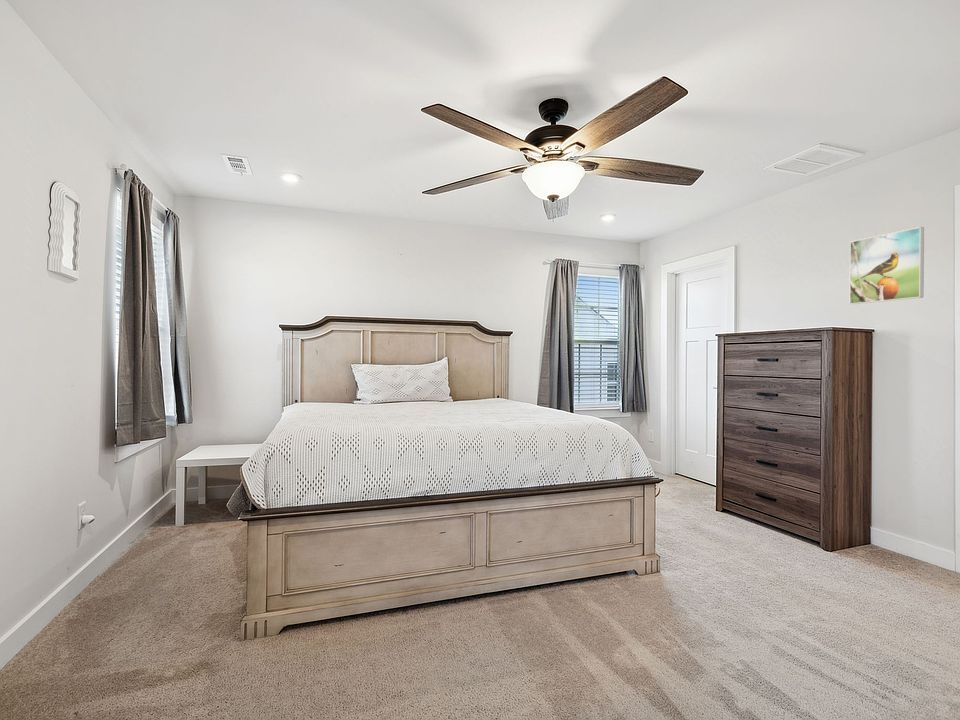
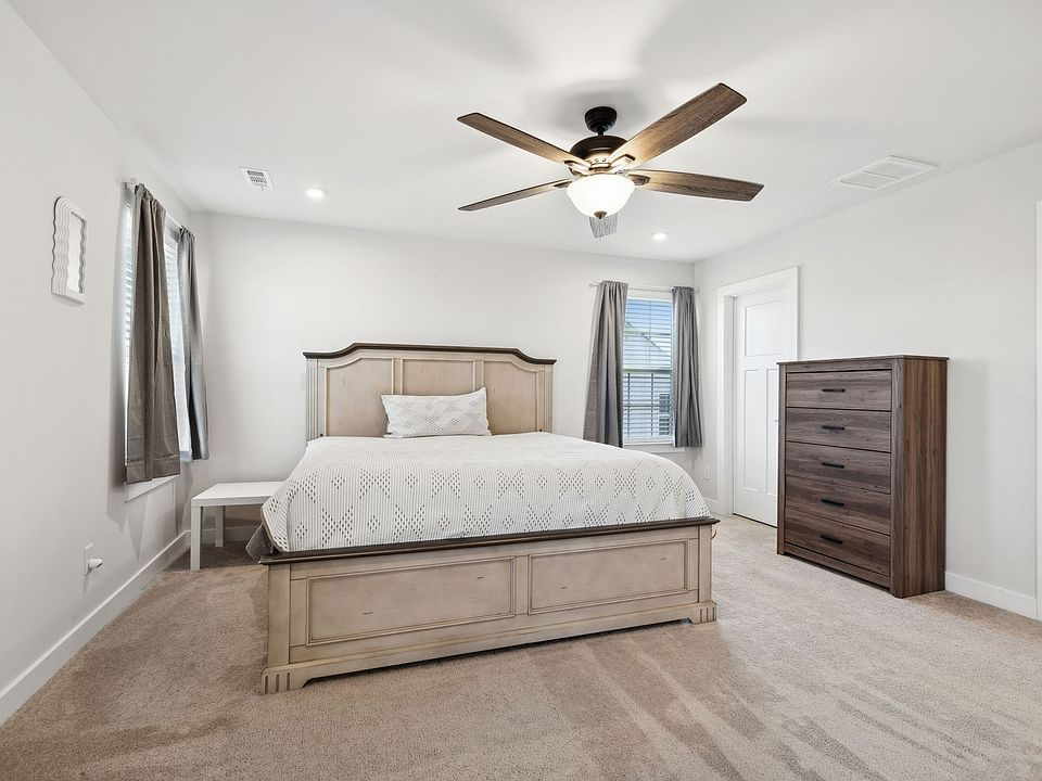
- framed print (884, 268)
